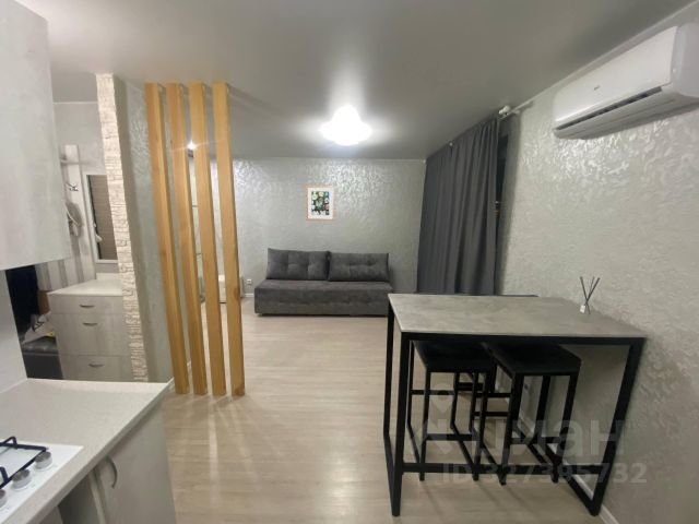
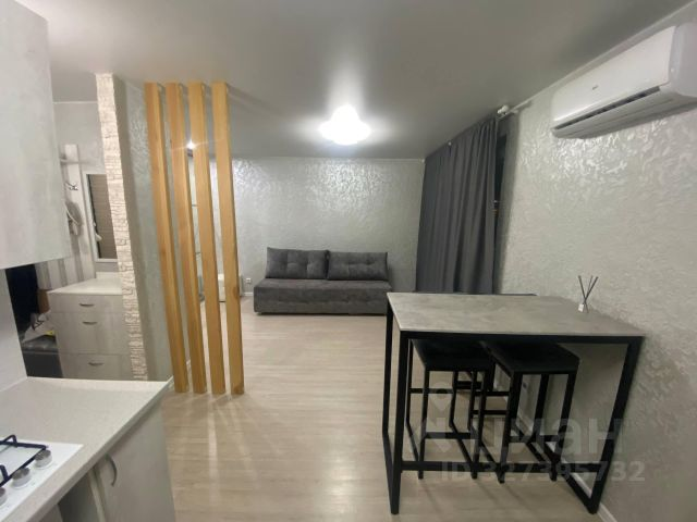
- wall art (320, 203)
